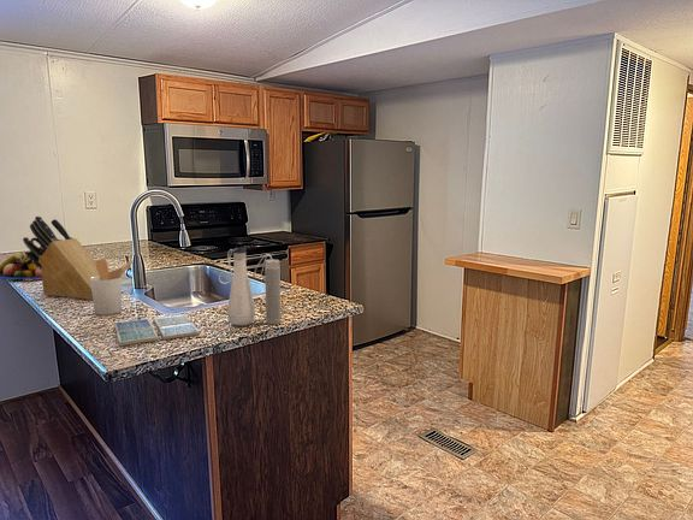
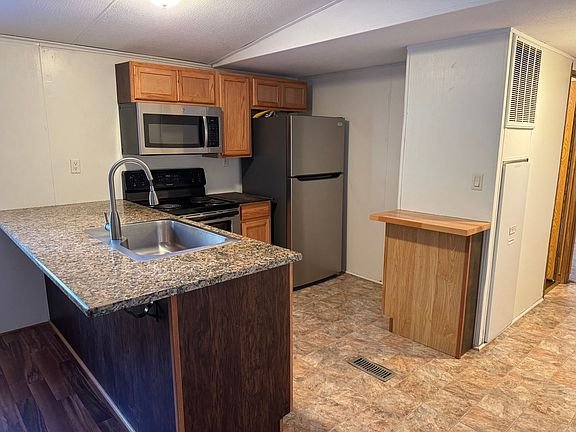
- utensil holder (113, 285)
- knife block (67, 255)
- water bottle (249, 284)
- fruit bowl (34, 264)
- drink coaster (156, 326)
